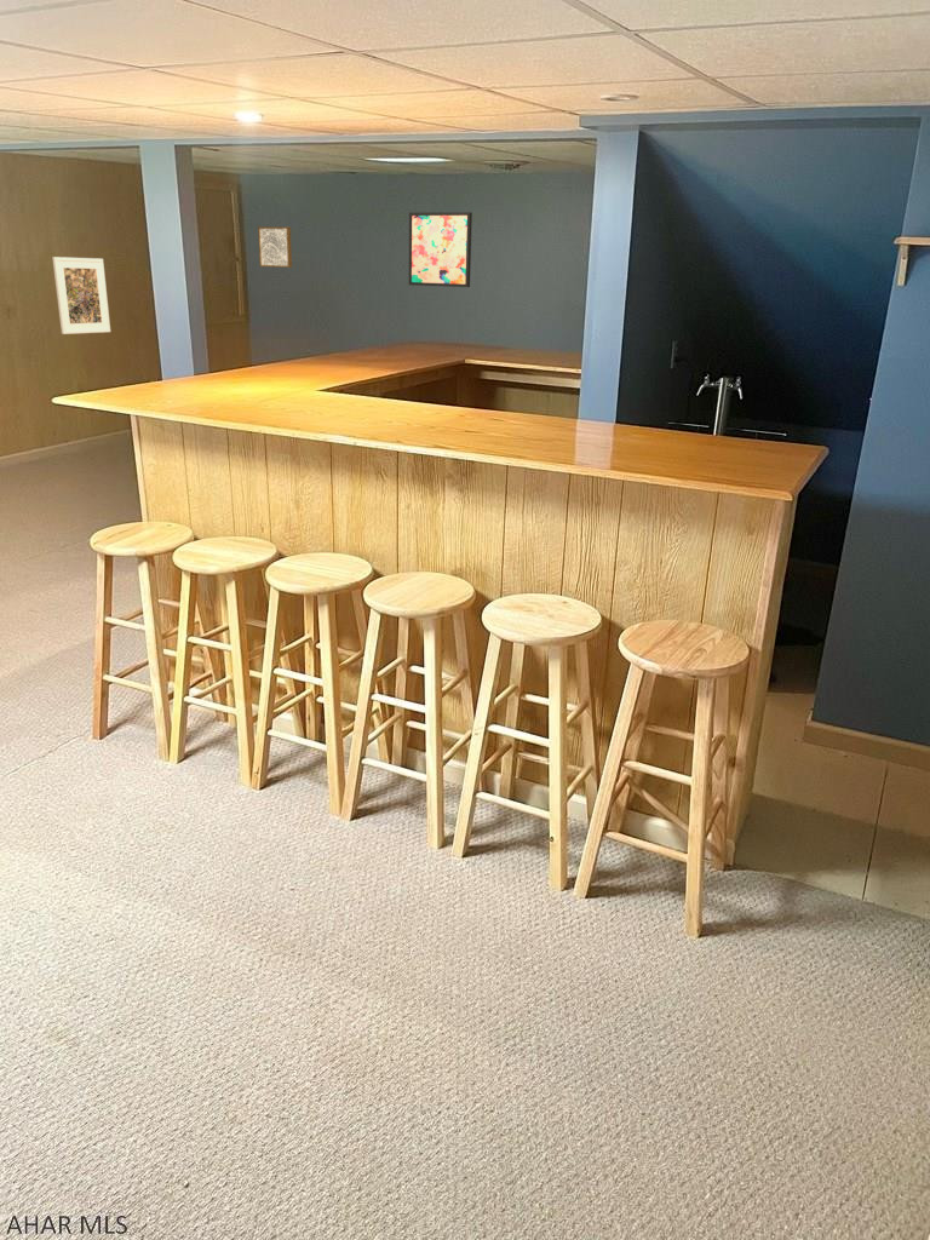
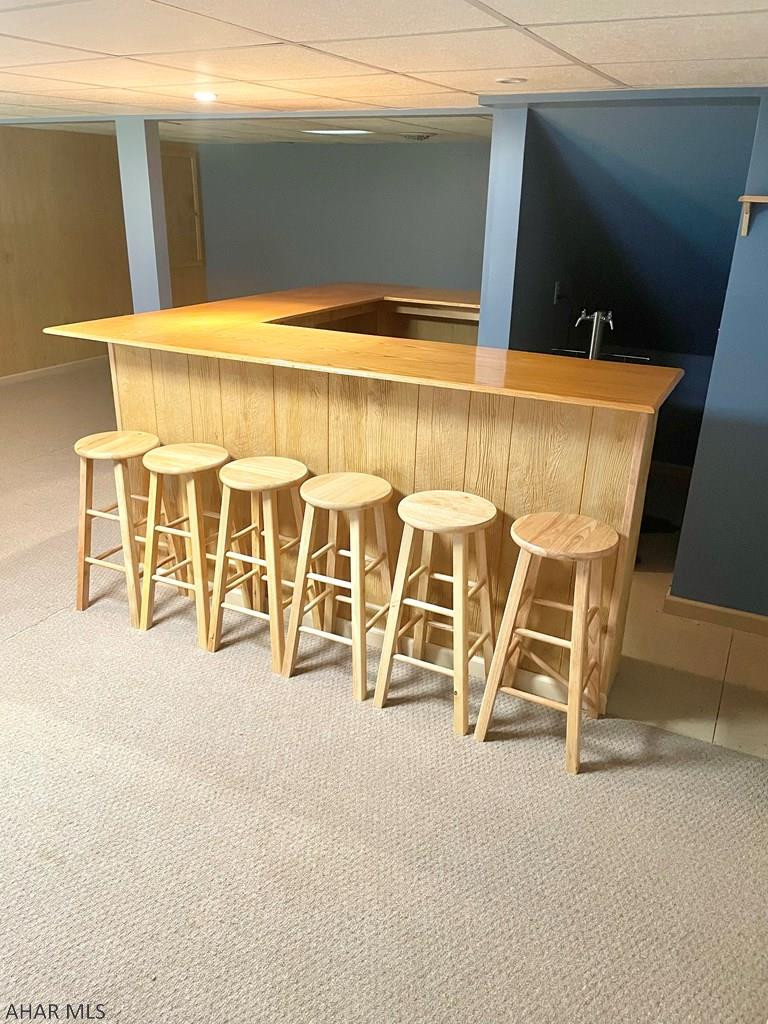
- wall art (275, 247)
- wall art (438, 249)
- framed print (82, 295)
